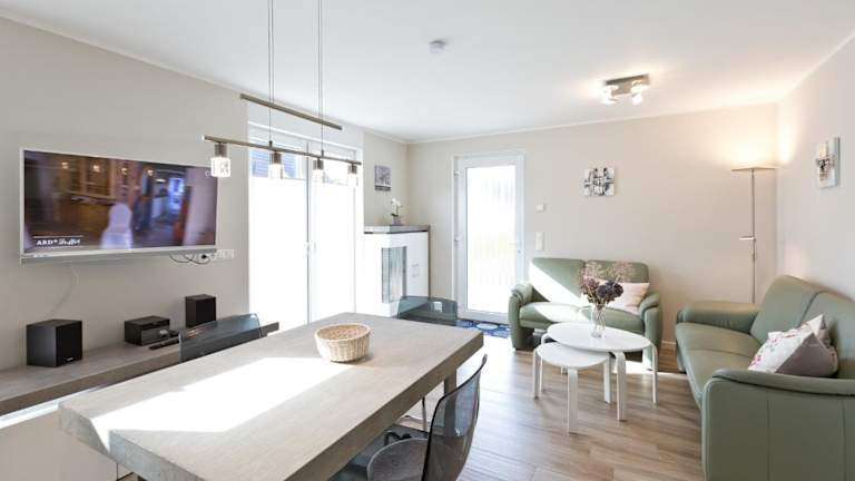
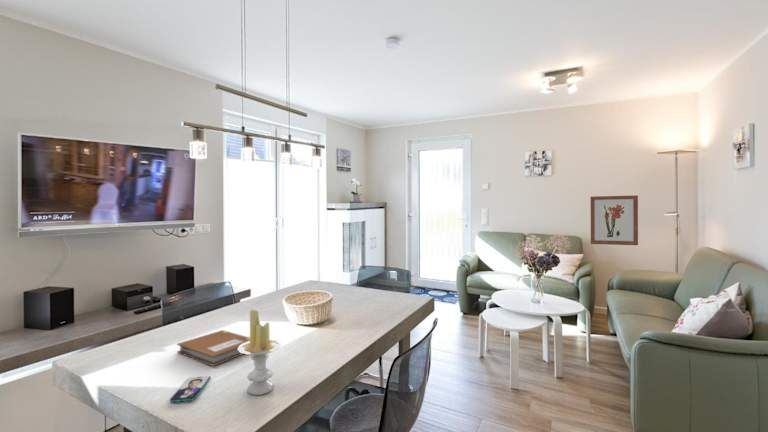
+ smartphone (191, 388)
+ wall art (613, 220)
+ notebook (220, 346)
+ candle (260, 349)
